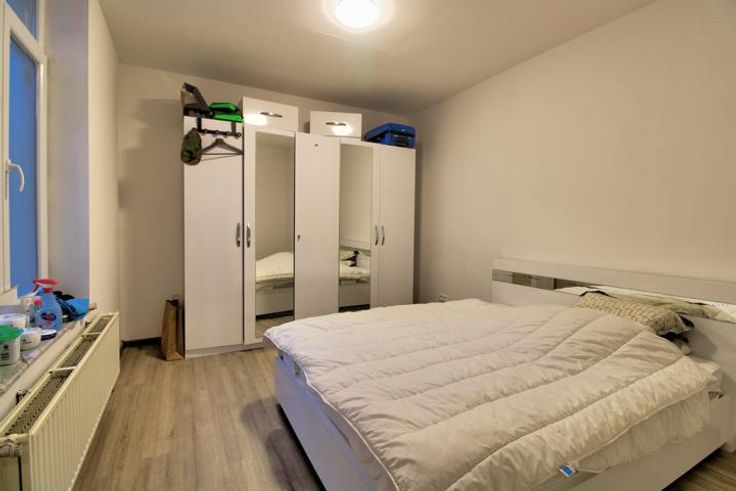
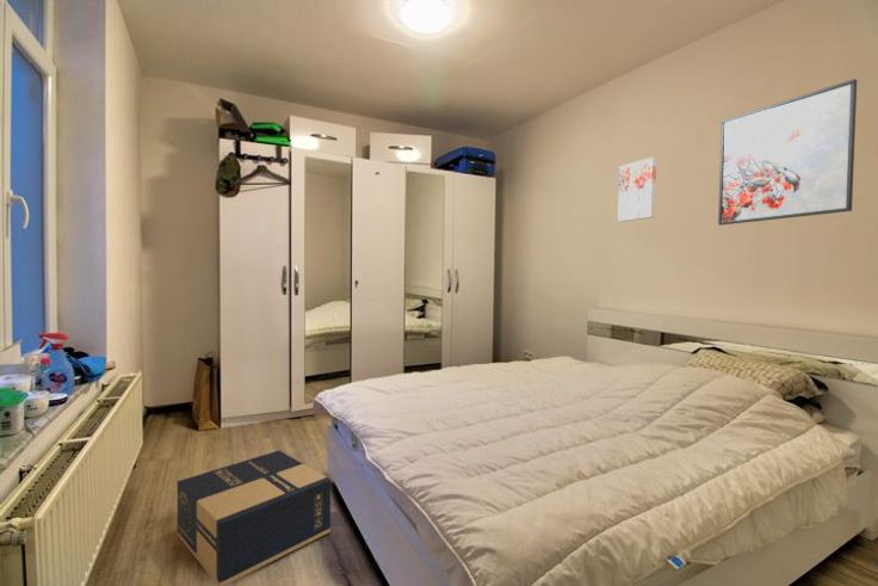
+ wall art (636, 190)
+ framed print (779, 160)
+ cardboard box (254, 506)
